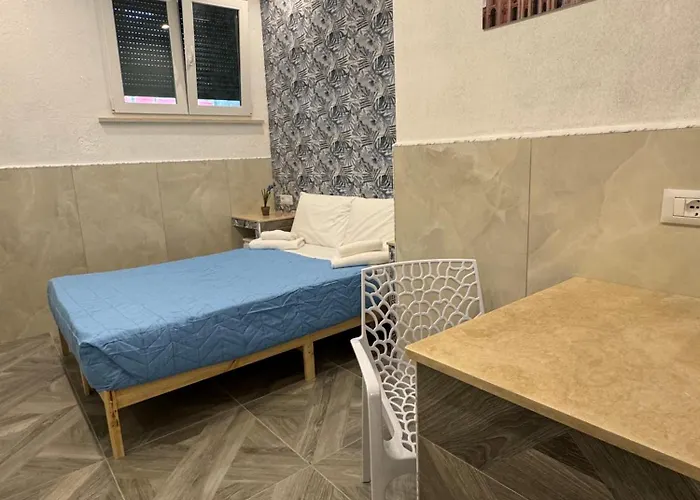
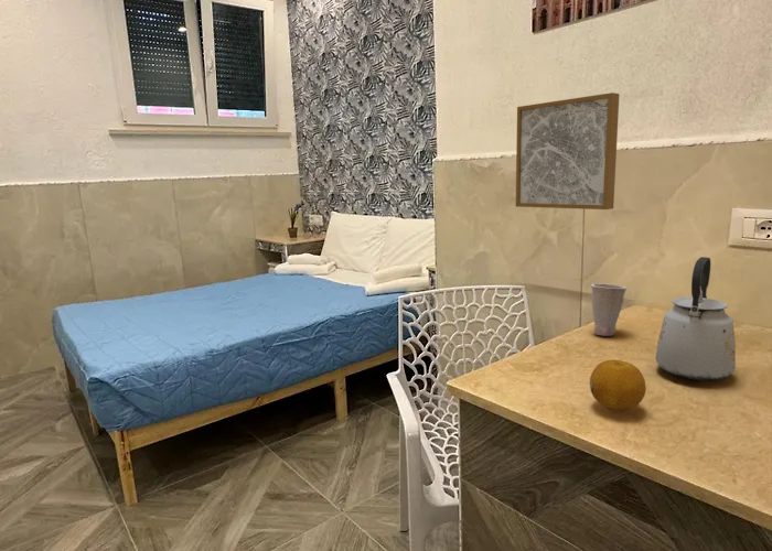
+ wall art (562, 154)
+ kettle (699, 313)
+ cup (607, 309)
+ fruit (616, 385)
